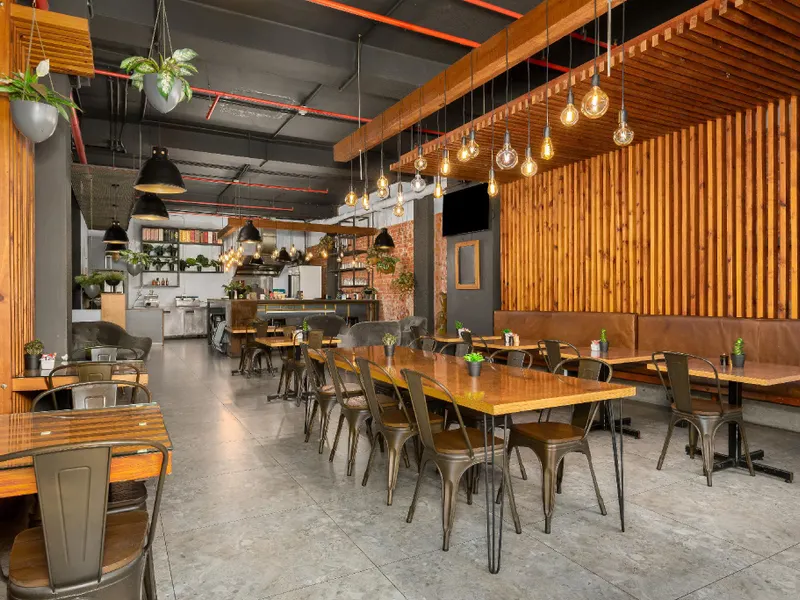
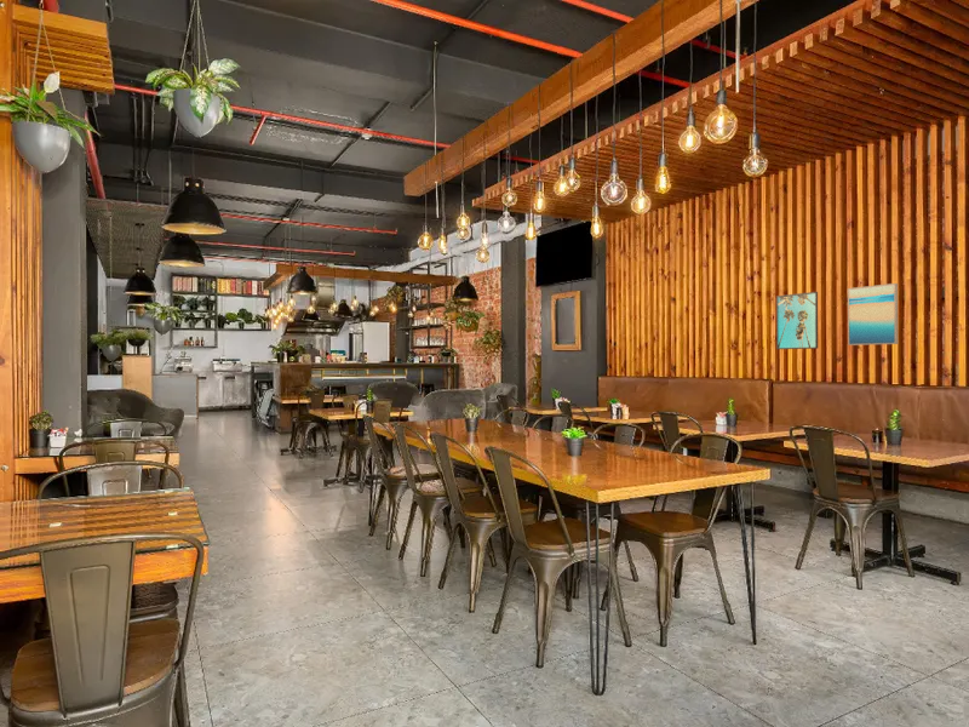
+ wall art (872, 315)
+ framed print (796, 321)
